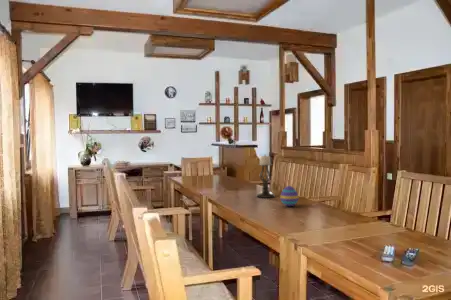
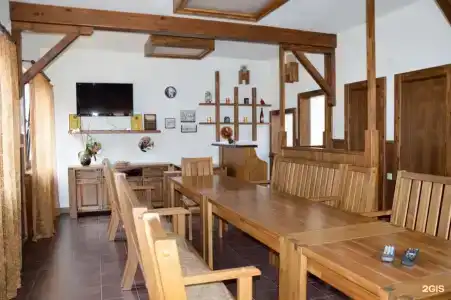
- decorative egg (289, 195)
- candle holder (265, 175)
